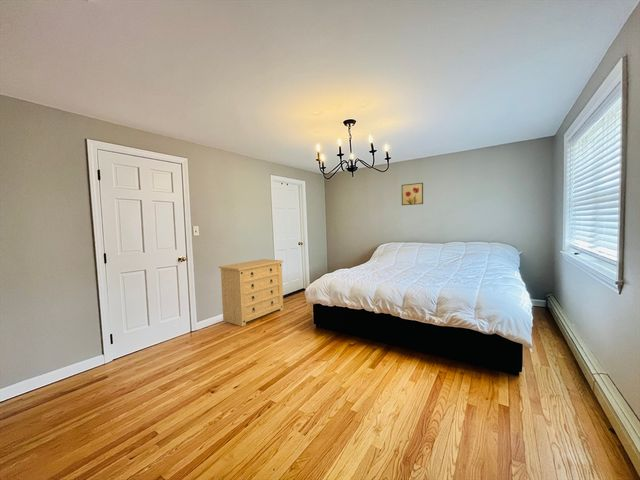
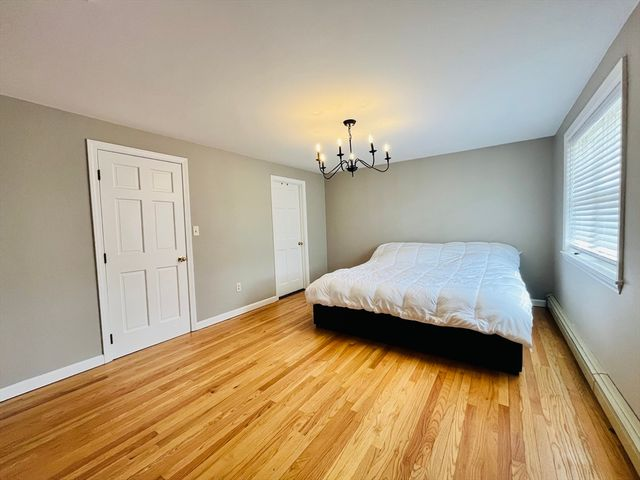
- wall art (412, 194)
- dresser (254, 289)
